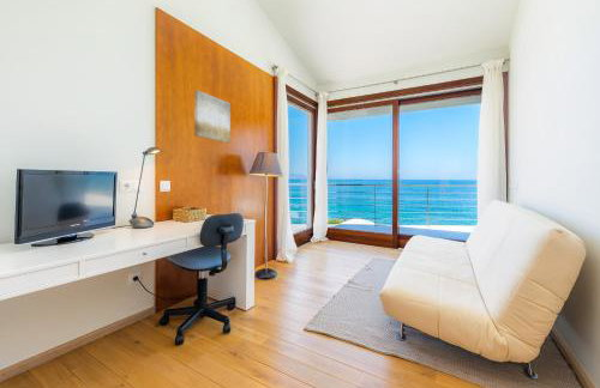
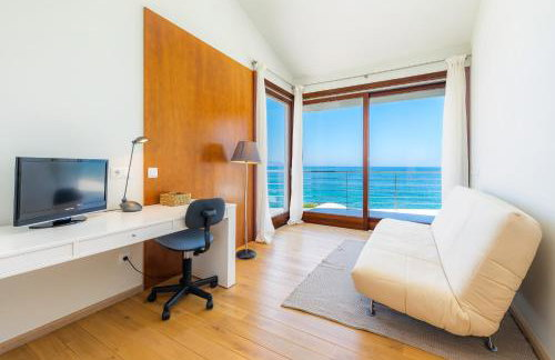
- wall art (212, 119)
